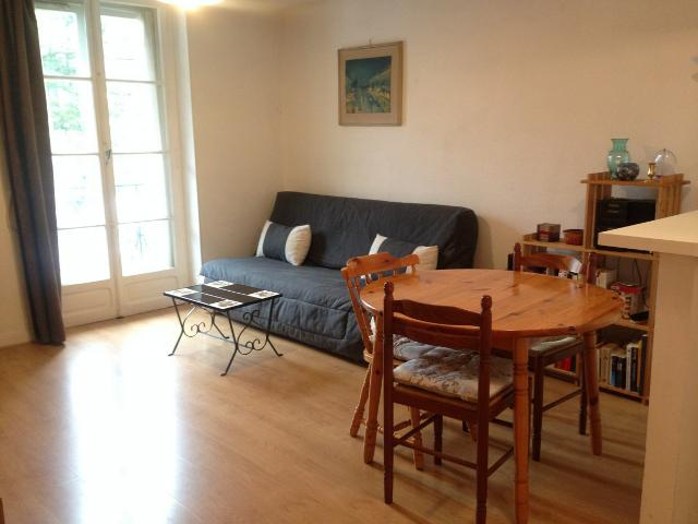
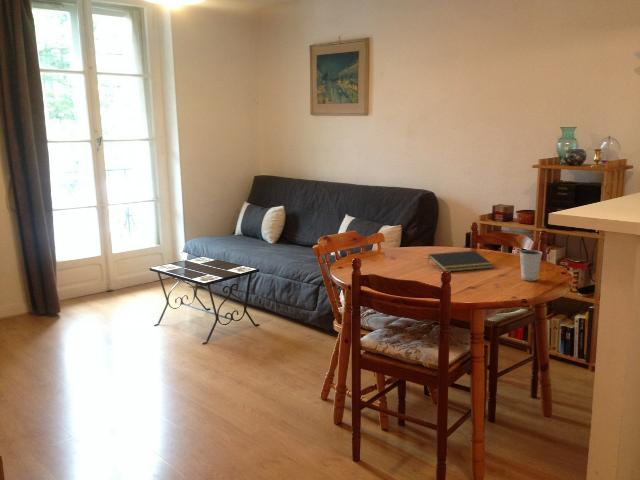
+ notepad (460, 260)
+ dixie cup (530, 265)
